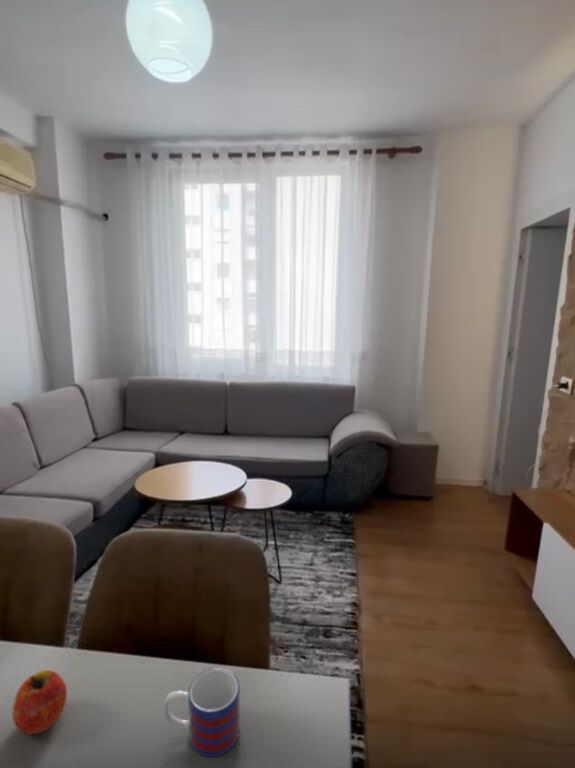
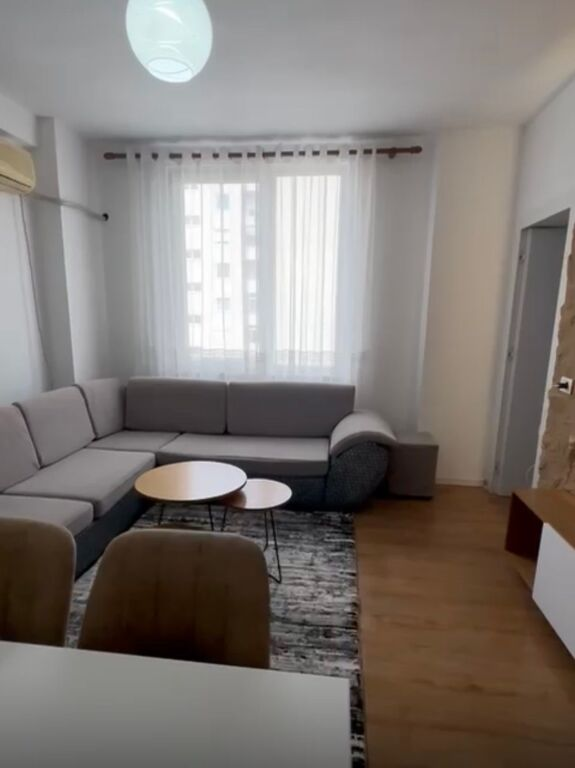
- mug (201, 711)
- apple (40, 699)
